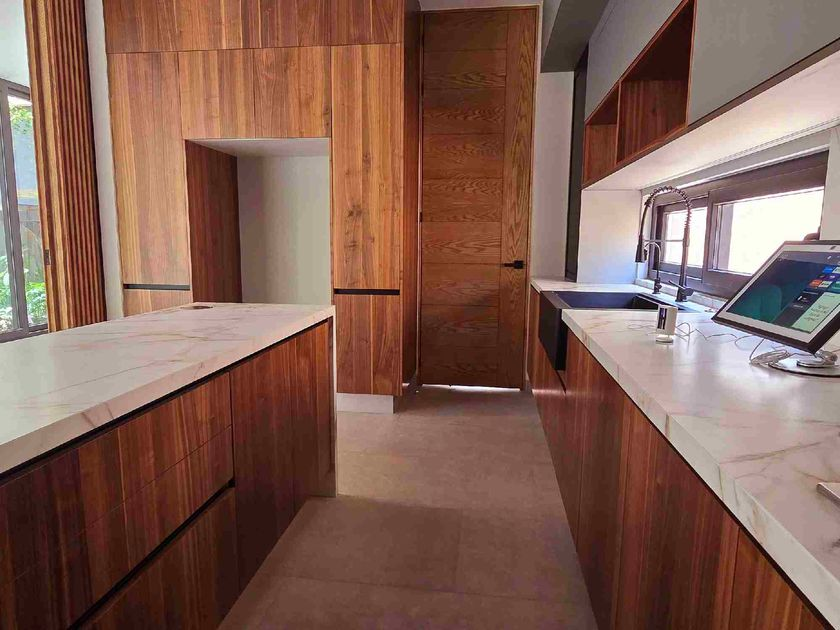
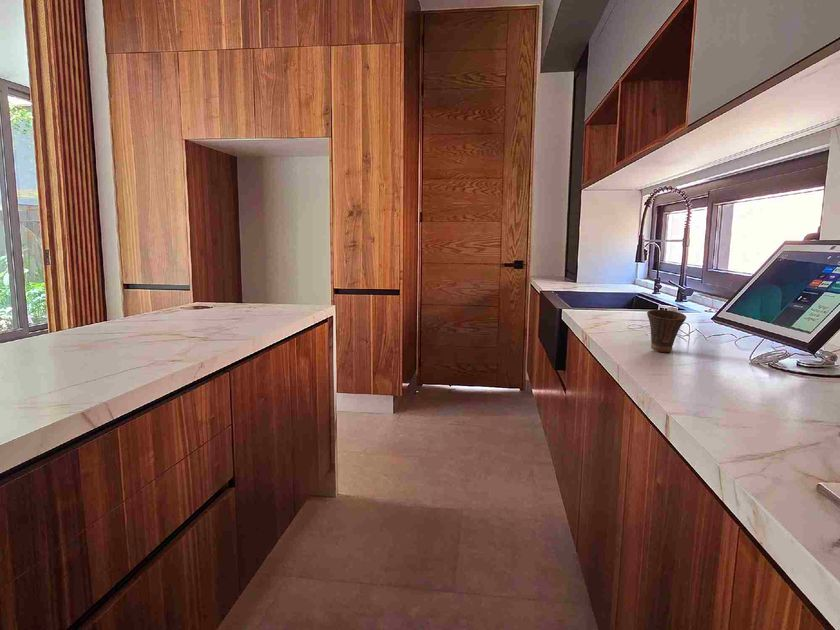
+ cup (665, 331)
